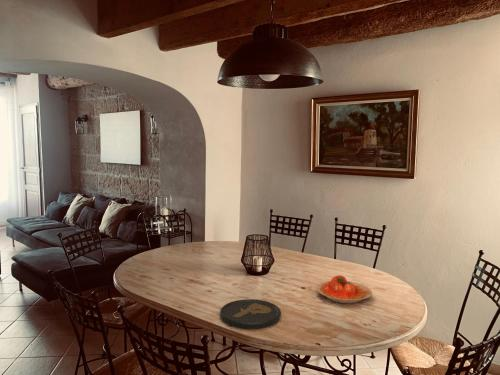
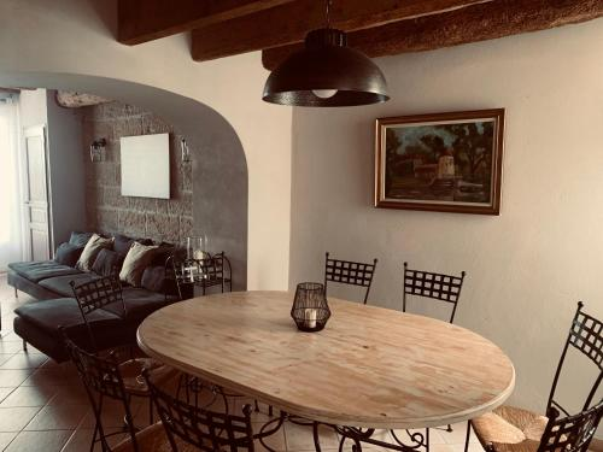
- plate (343, 286)
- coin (250, 312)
